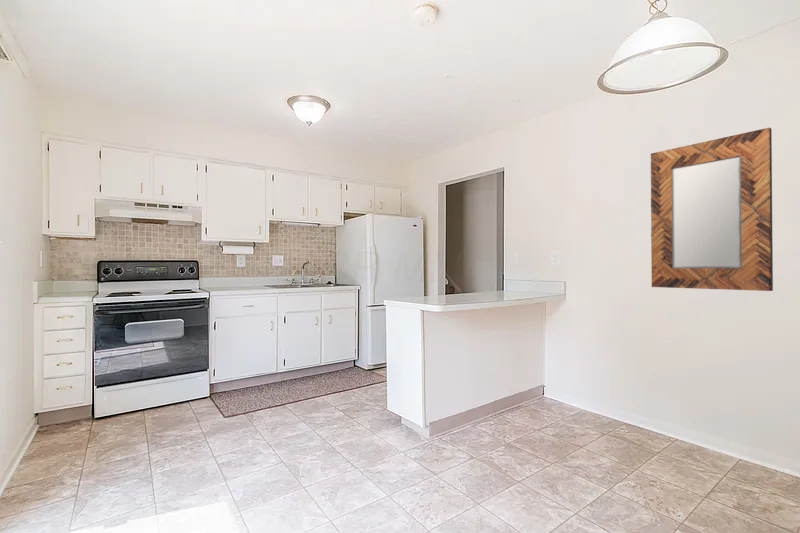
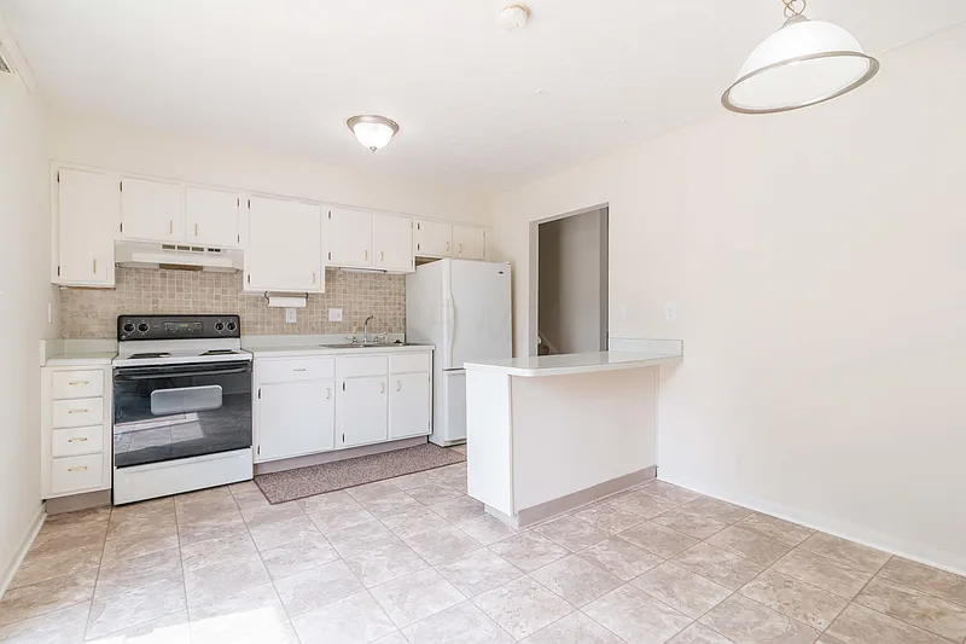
- home mirror (705, 215)
